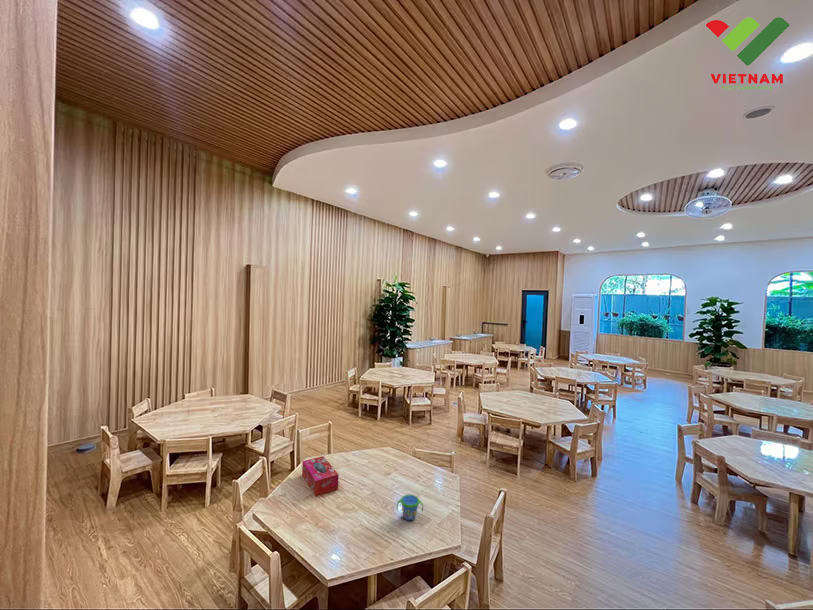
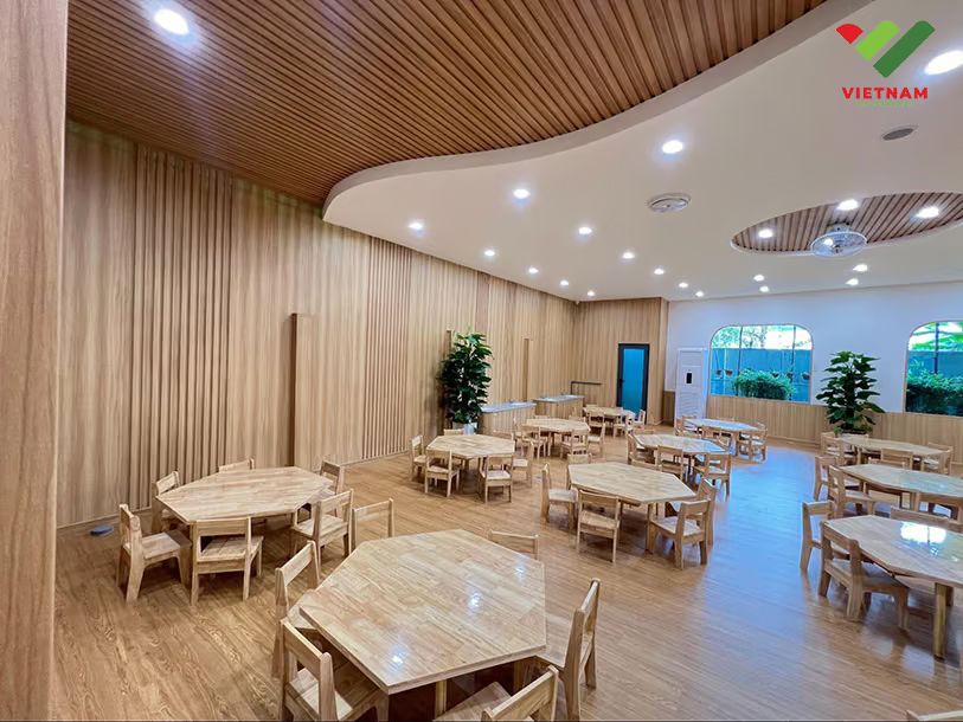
- snack cup (409, 508)
- tissue box (319, 474)
